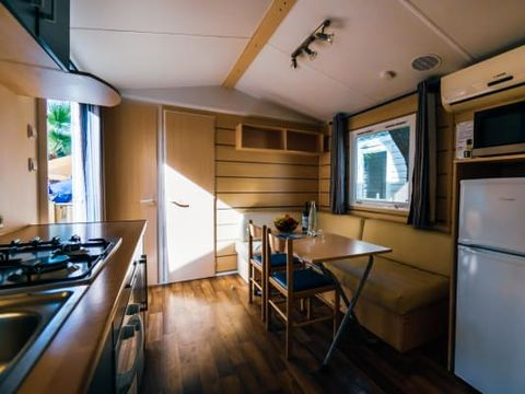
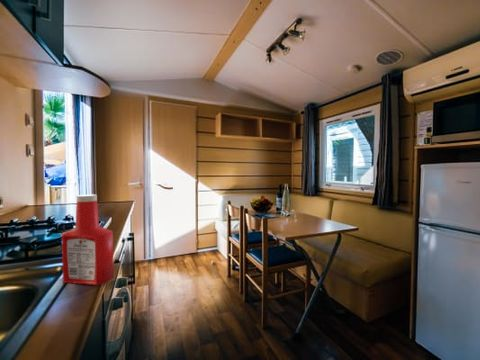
+ soap bottle (87, 237)
